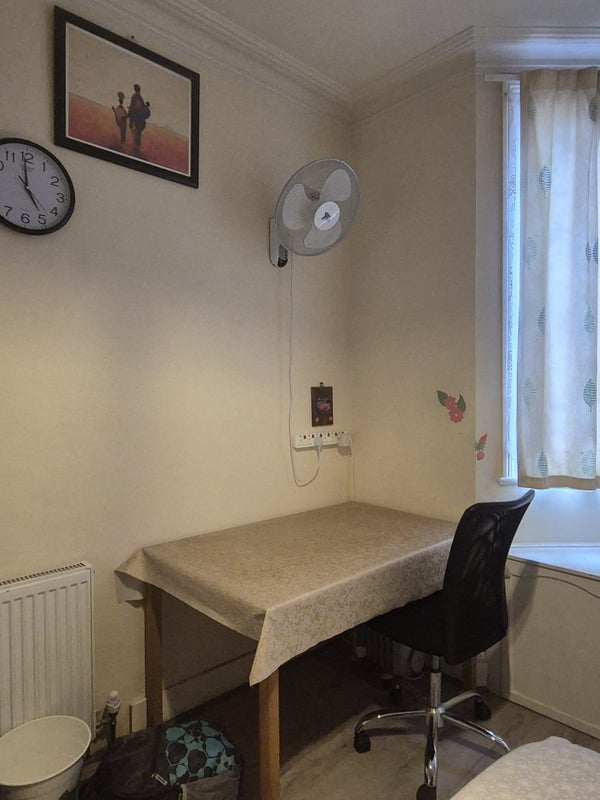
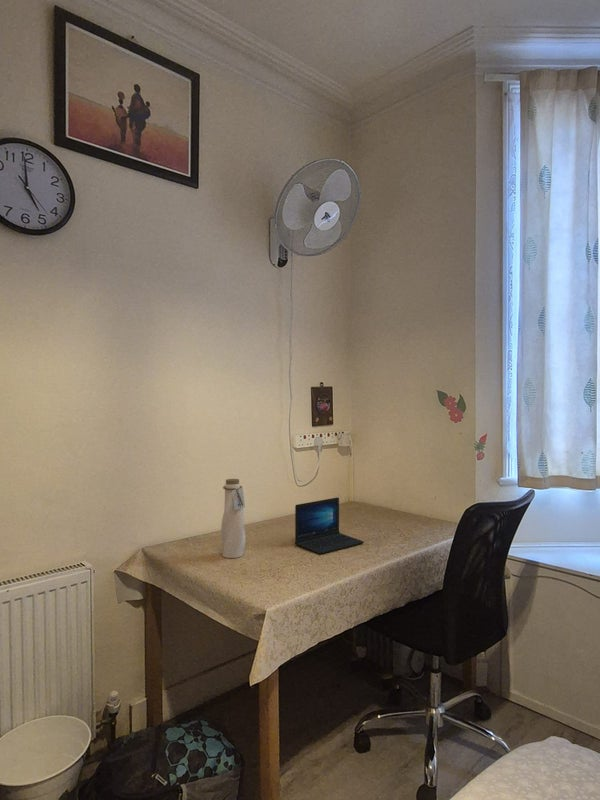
+ laptop (329, 524)
+ water bottle (234, 517)
